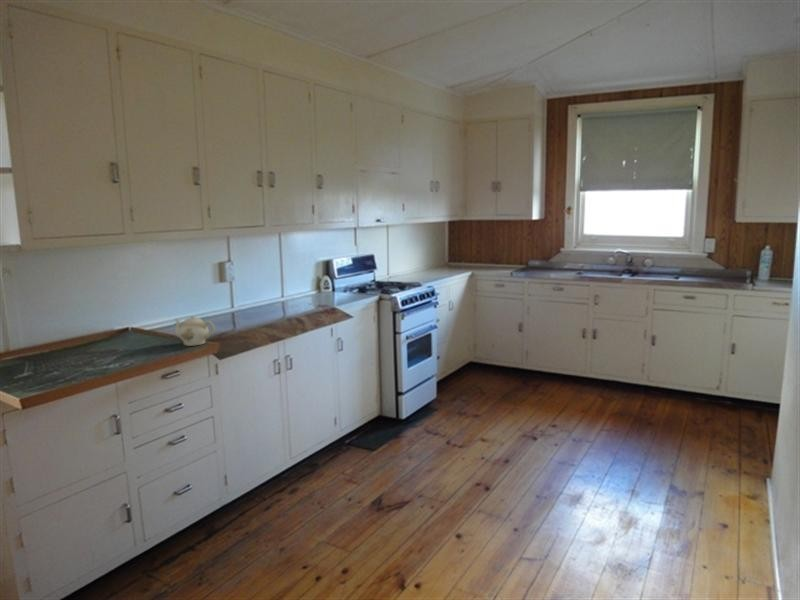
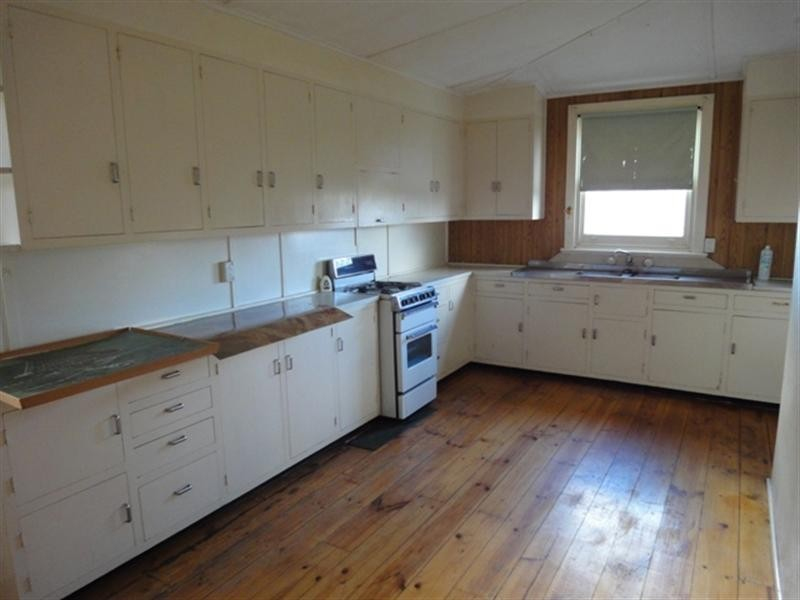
- teapot (194, 329)
